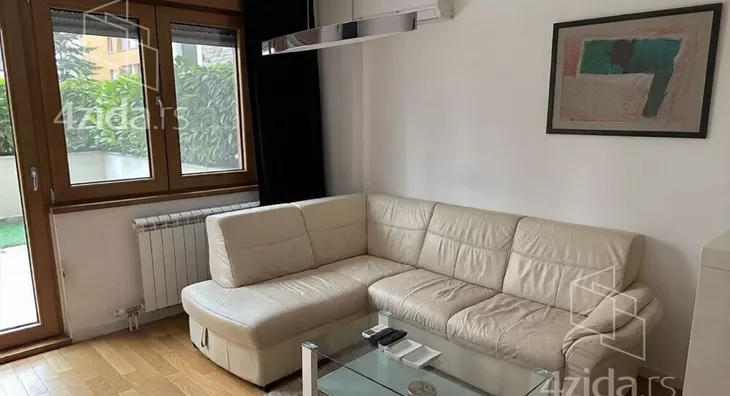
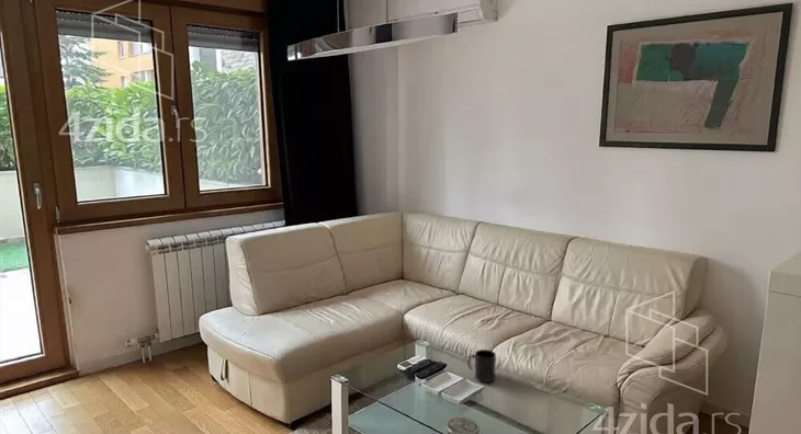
+ mug (481, 364)
